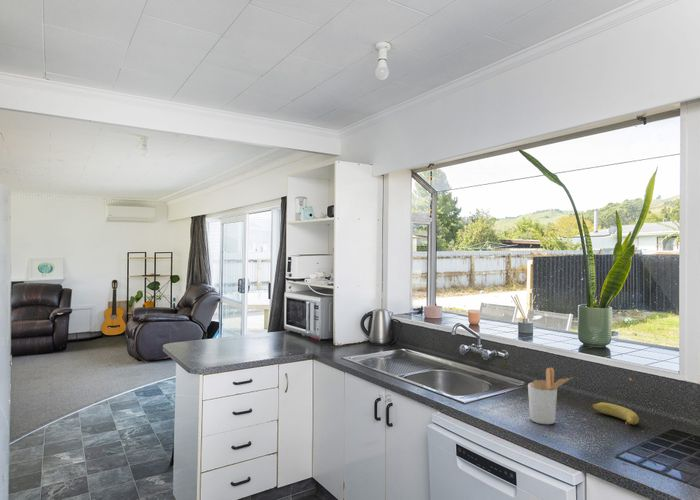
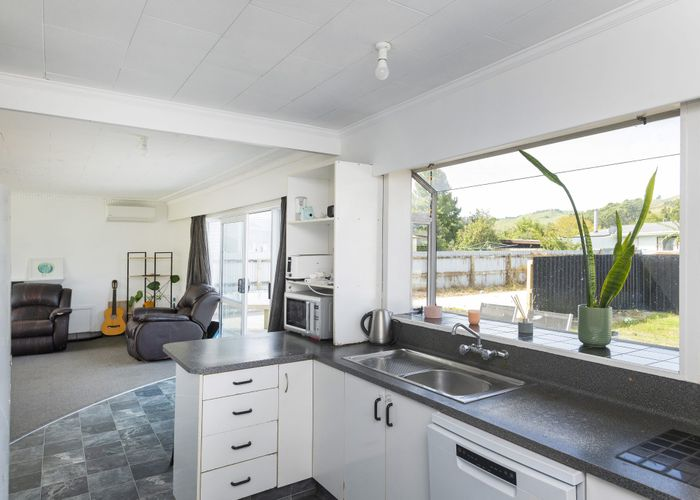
- banana (614, 413)
- utensil holder (549, 396)
